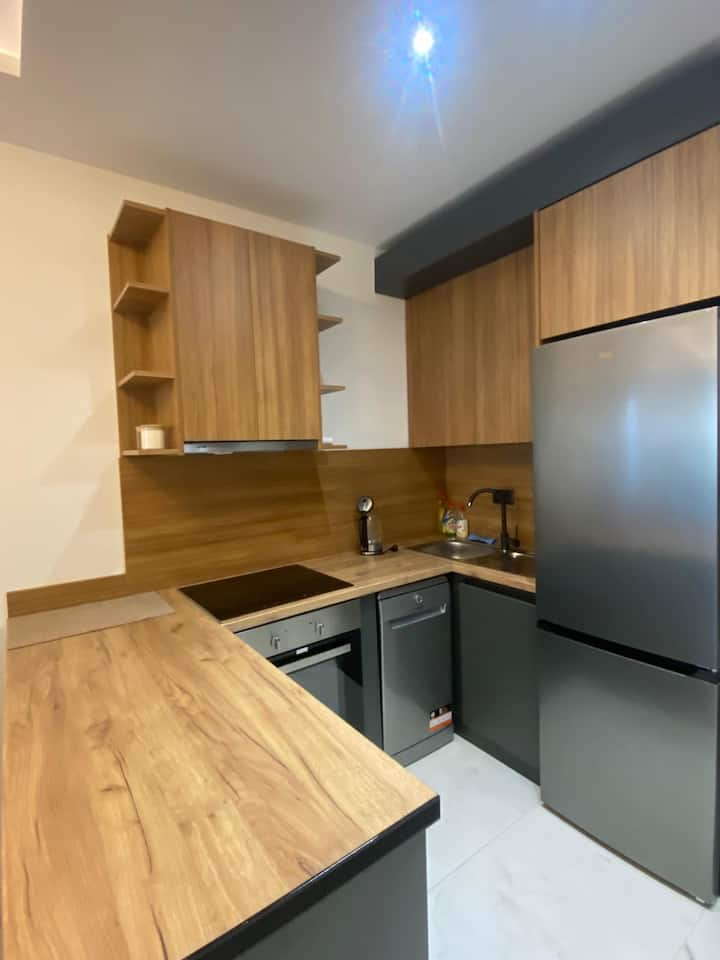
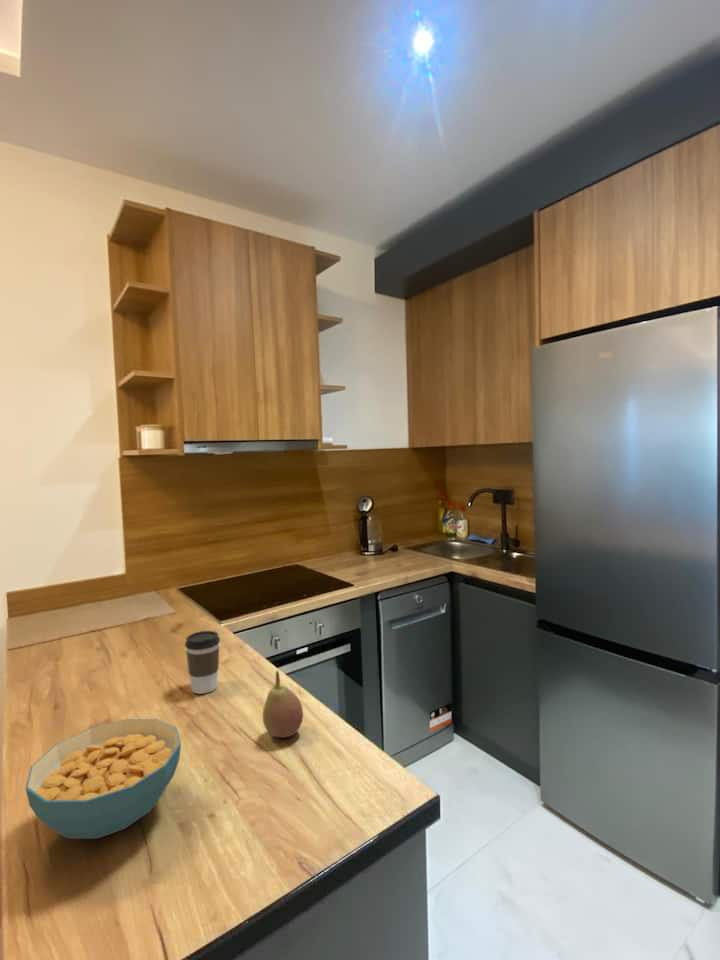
+ coffee cup (203, 662)
+ fruit (282, 702)
+ cereal bowl (109, 787)
